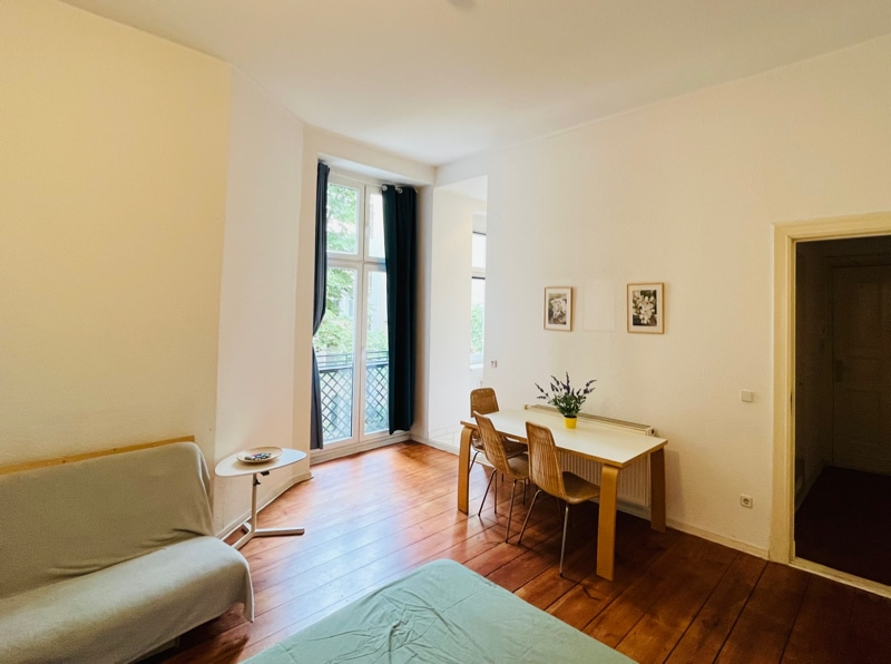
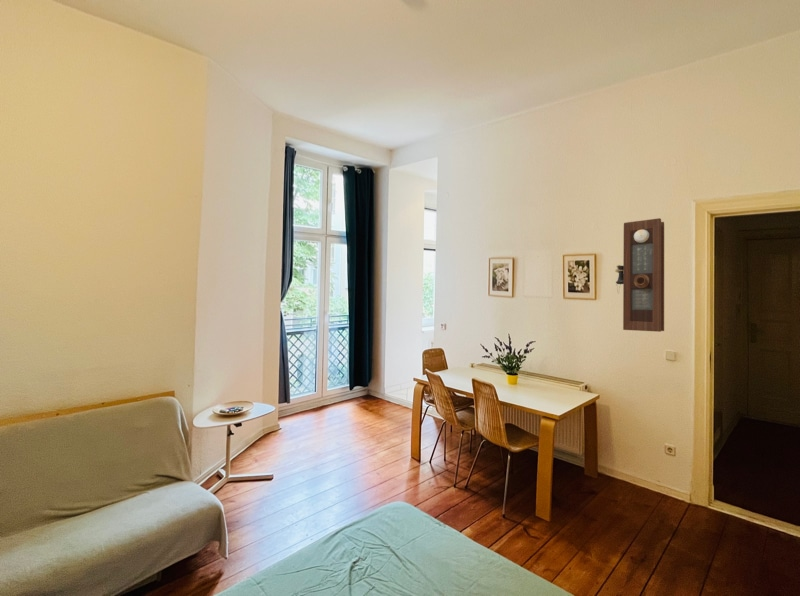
+ pendulum clock (637, 276)
